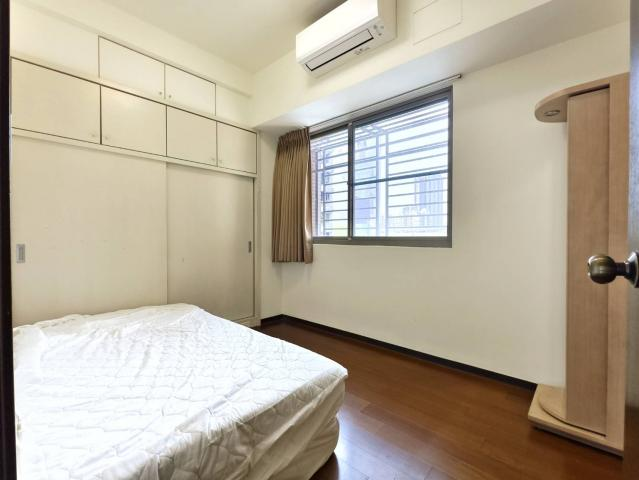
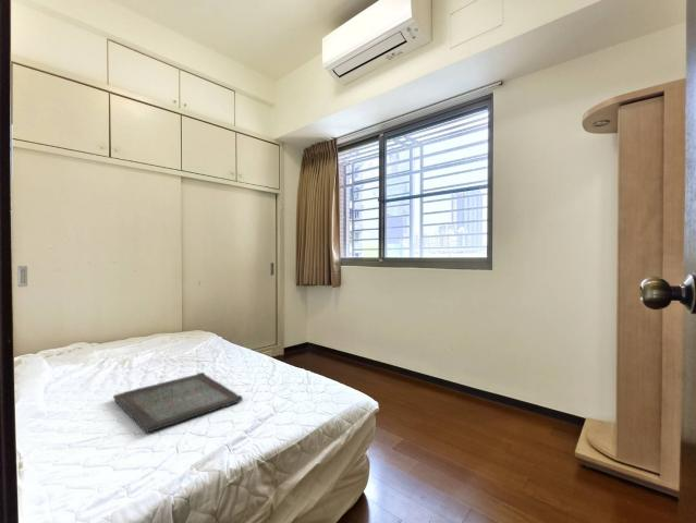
+ serving tray (178, 397)
